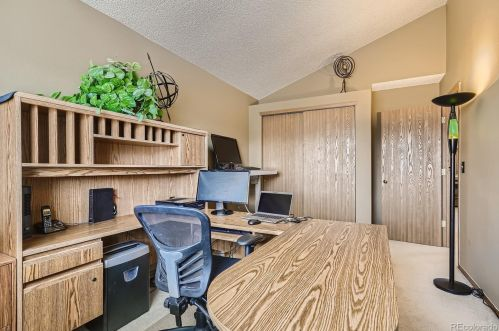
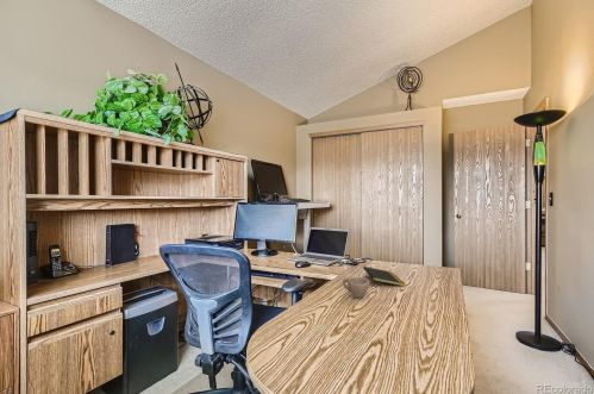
+ cup (355, 287)
+ notepad (382, 275)
